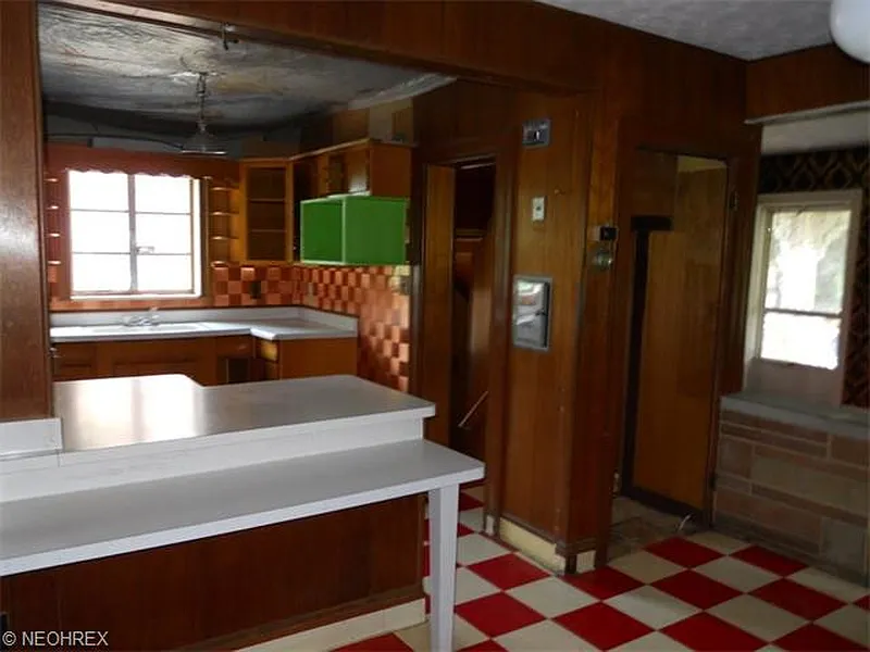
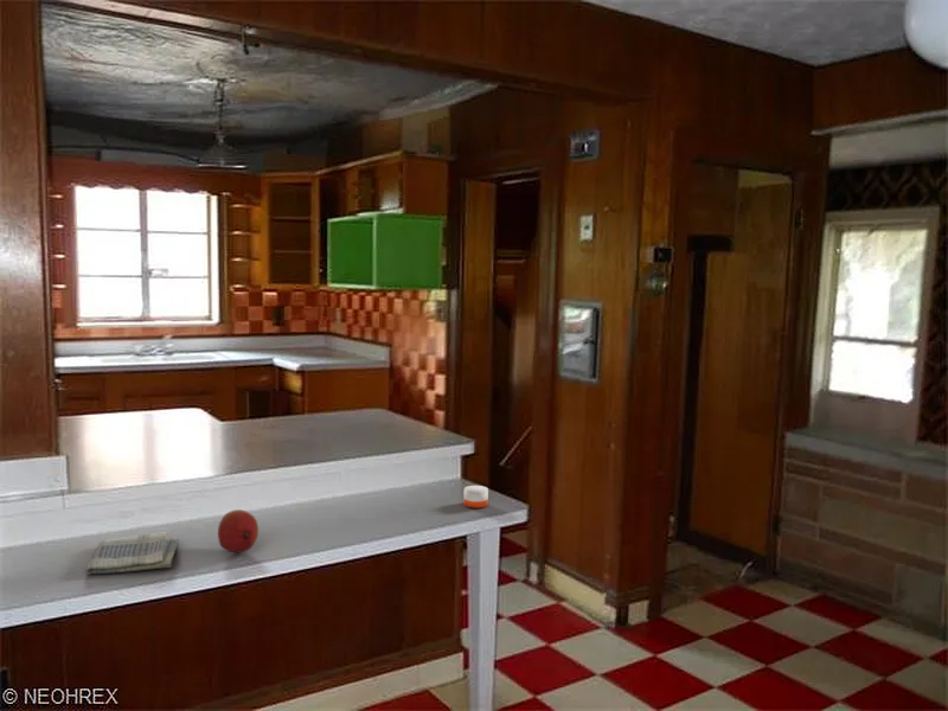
+ candle (475, 487)
+ fruit (237, 531)
+ dish towel (135, 551)
